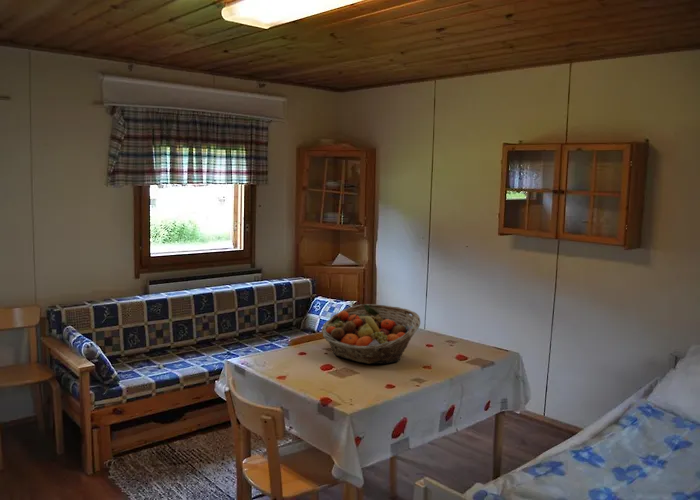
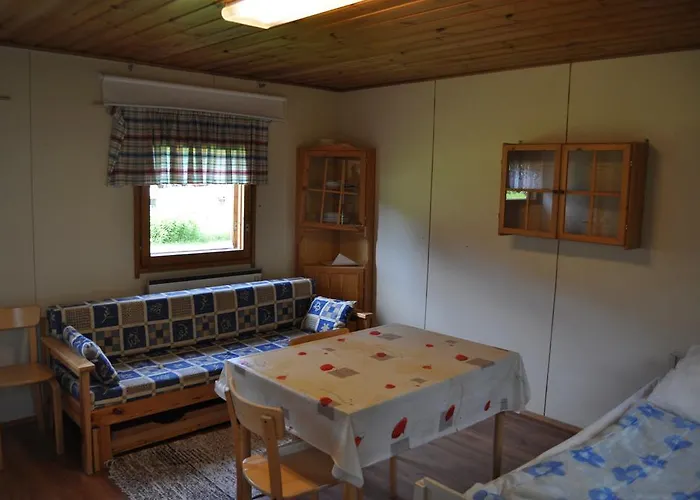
- fruit basket (370, 332)
